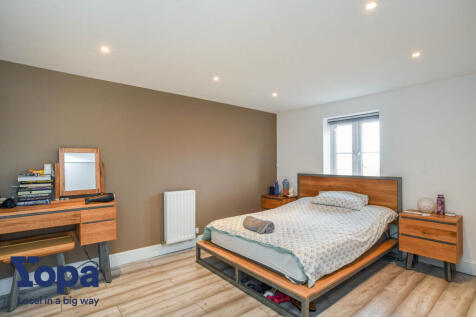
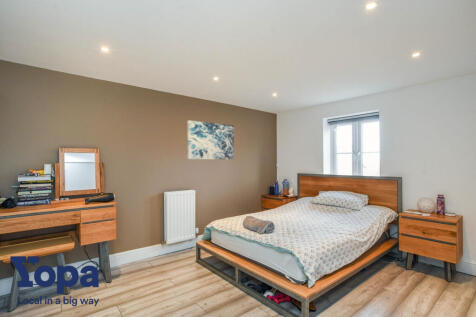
+ wall art (212, 141)
